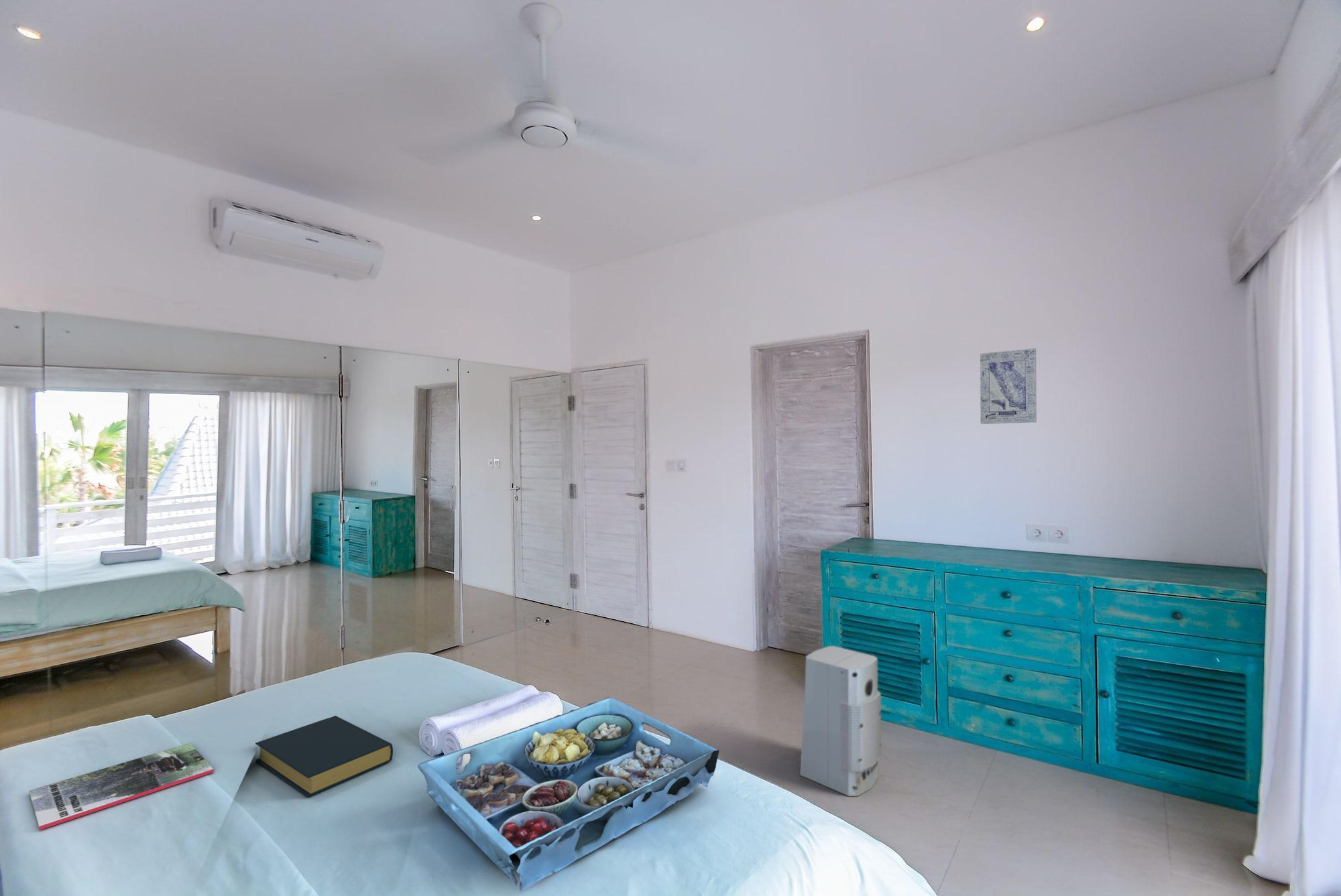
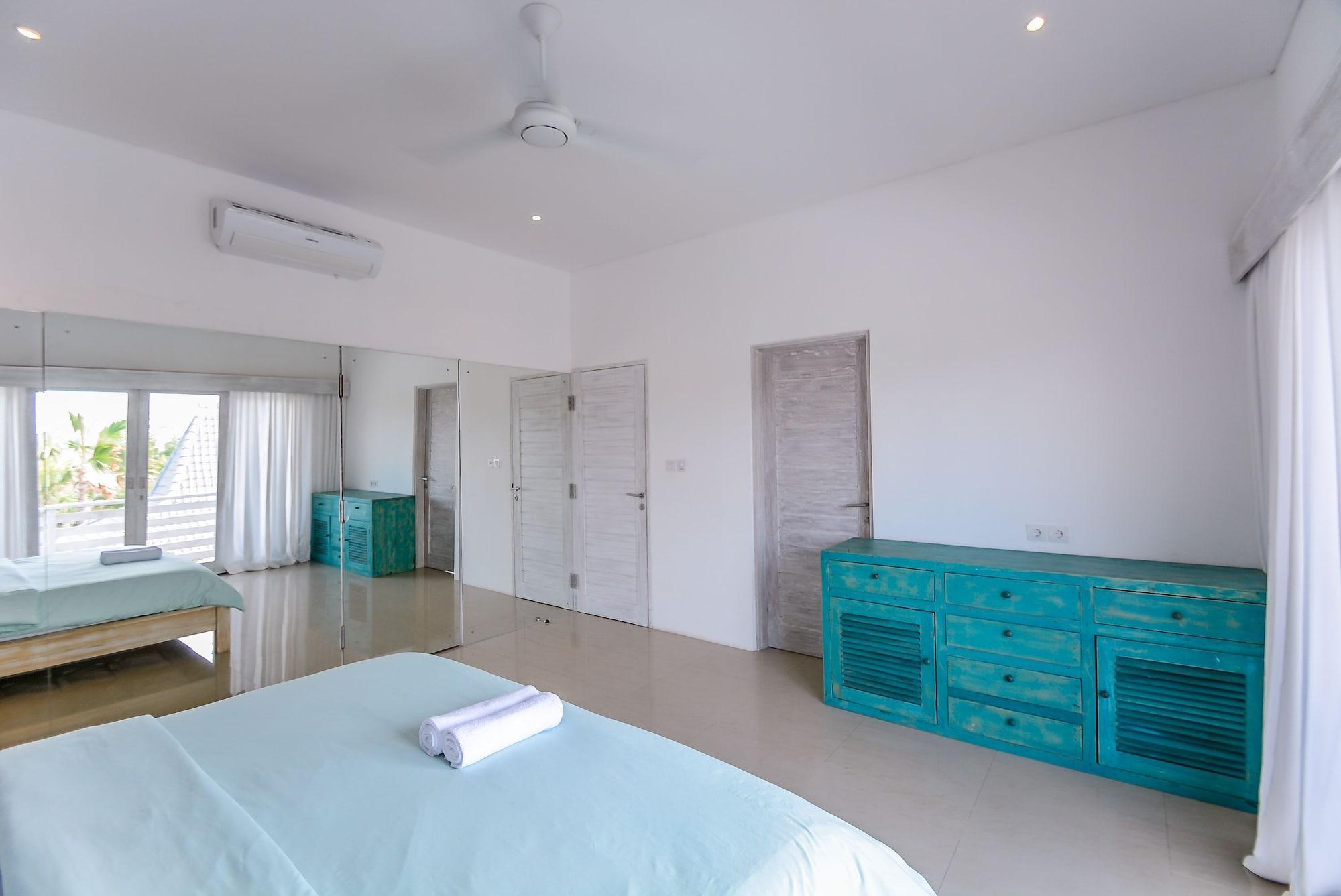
- air purifier (840, 716)
- wall art (1007, 387)
- serving tray (571, 771)
- hardback book (324, 751)
- magazine (124, 781)
